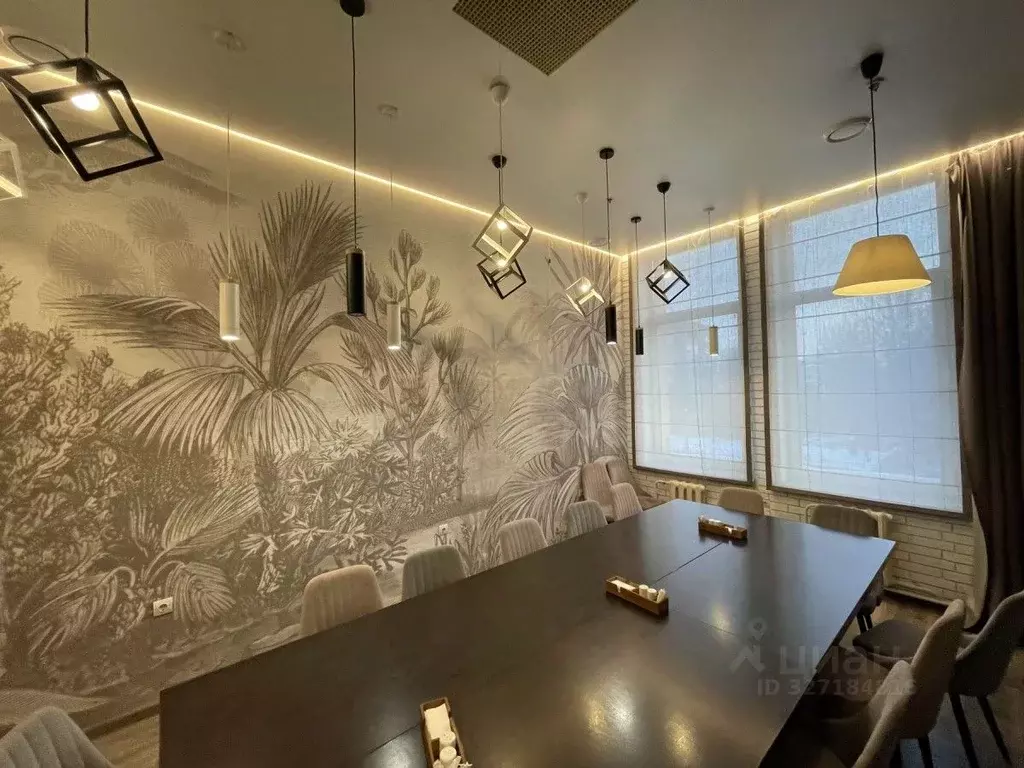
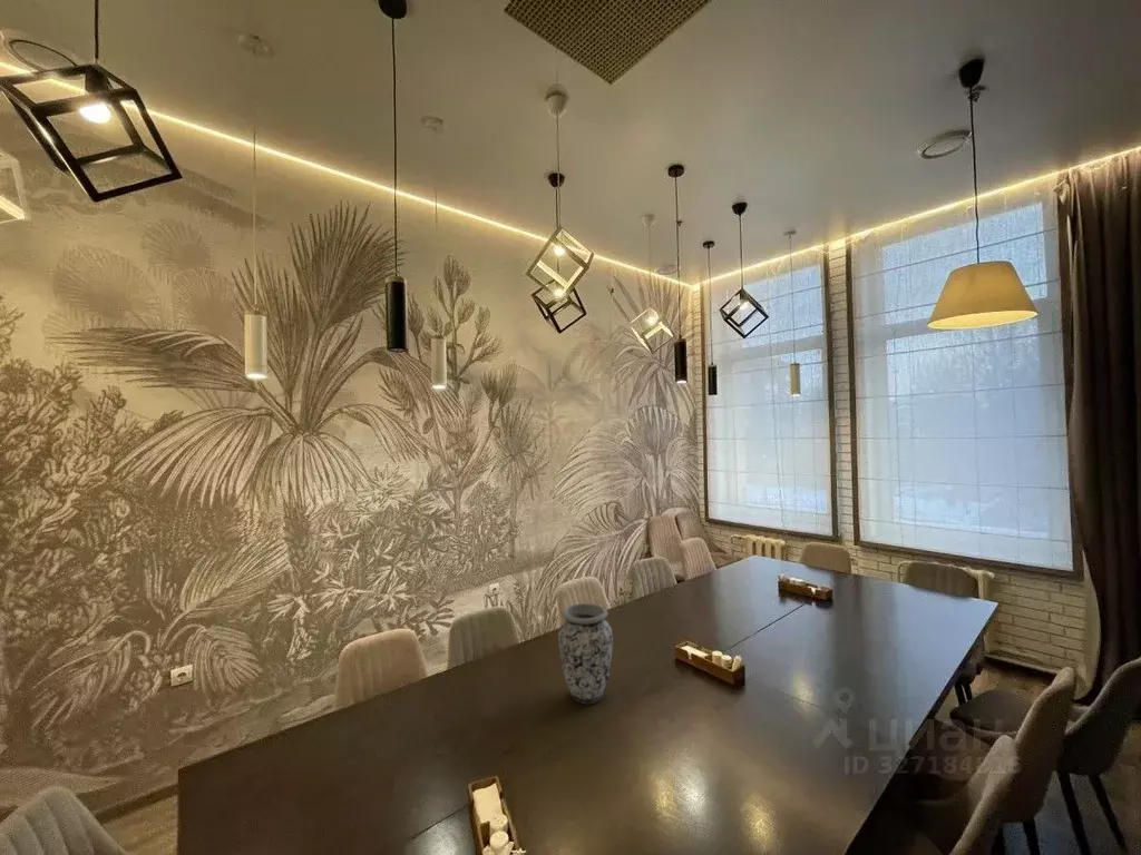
+ vase (585, 652)
